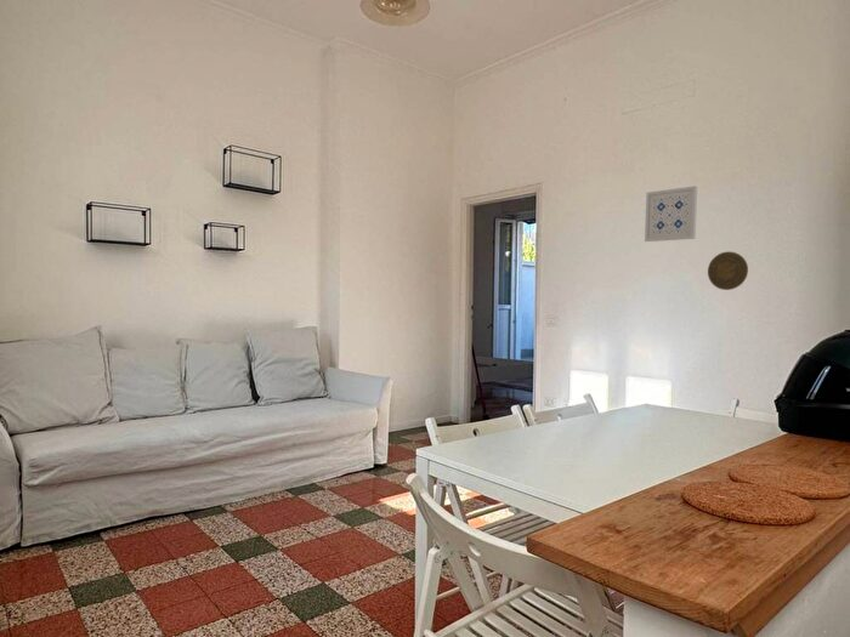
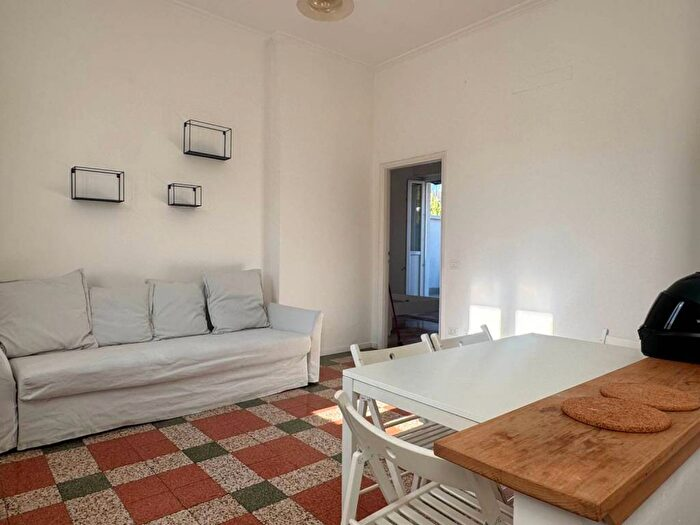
- wall art (669, 215)
- decorative plate (726, 271)
